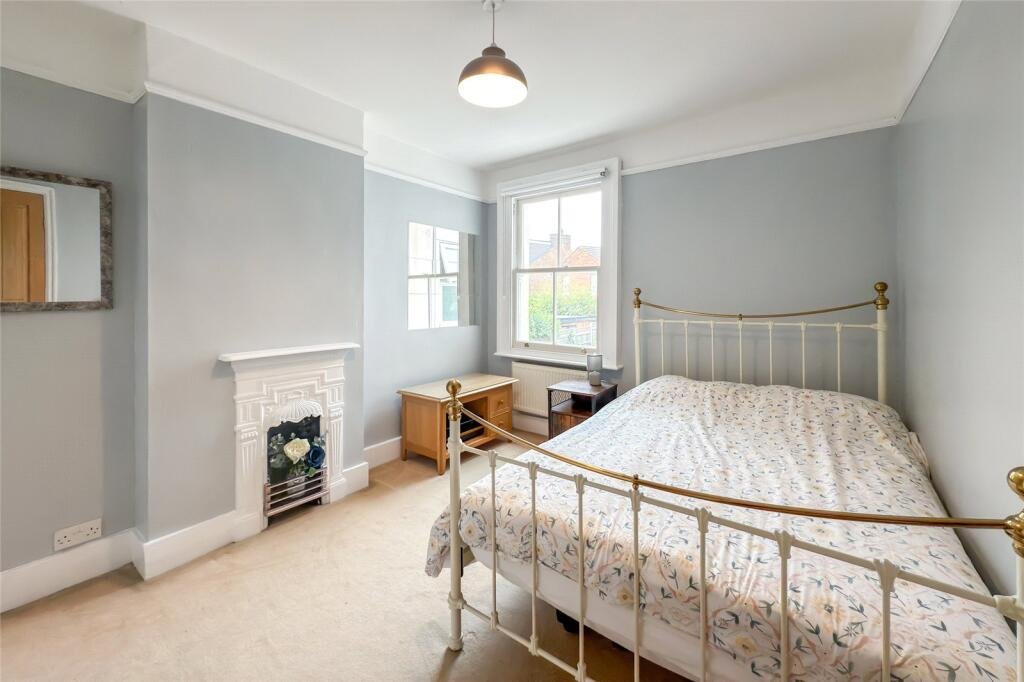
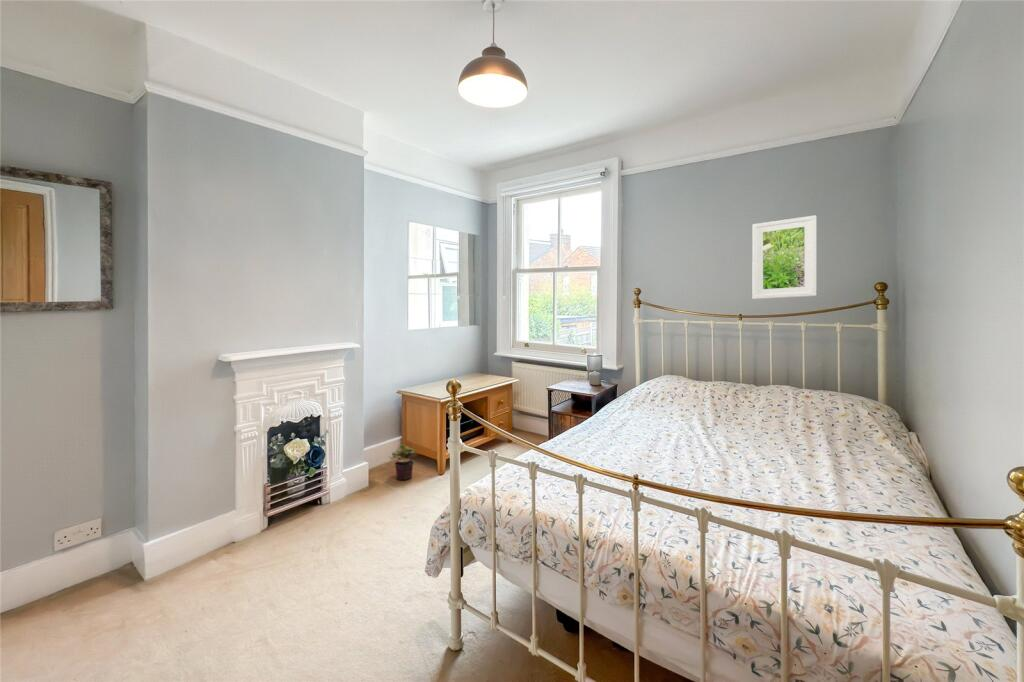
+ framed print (783, 258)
+ potted plant (402, 460)
